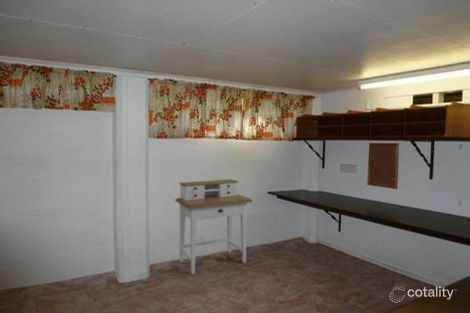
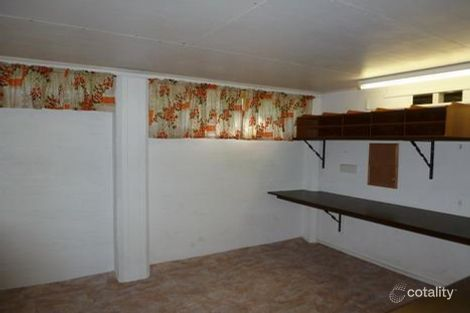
- desk (213, 217)
